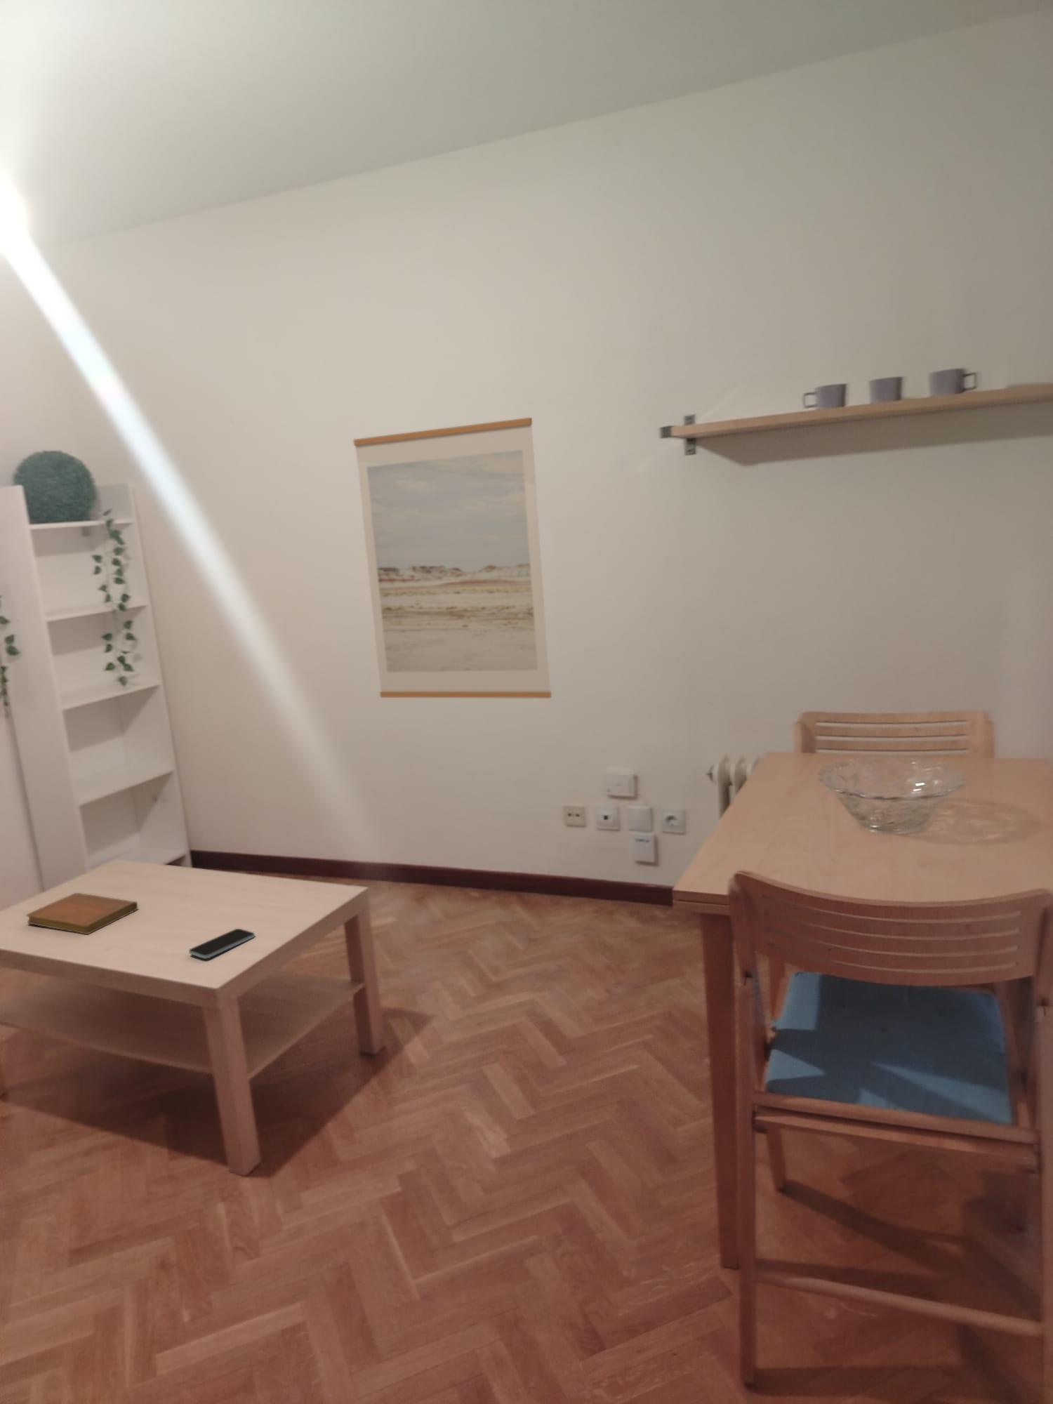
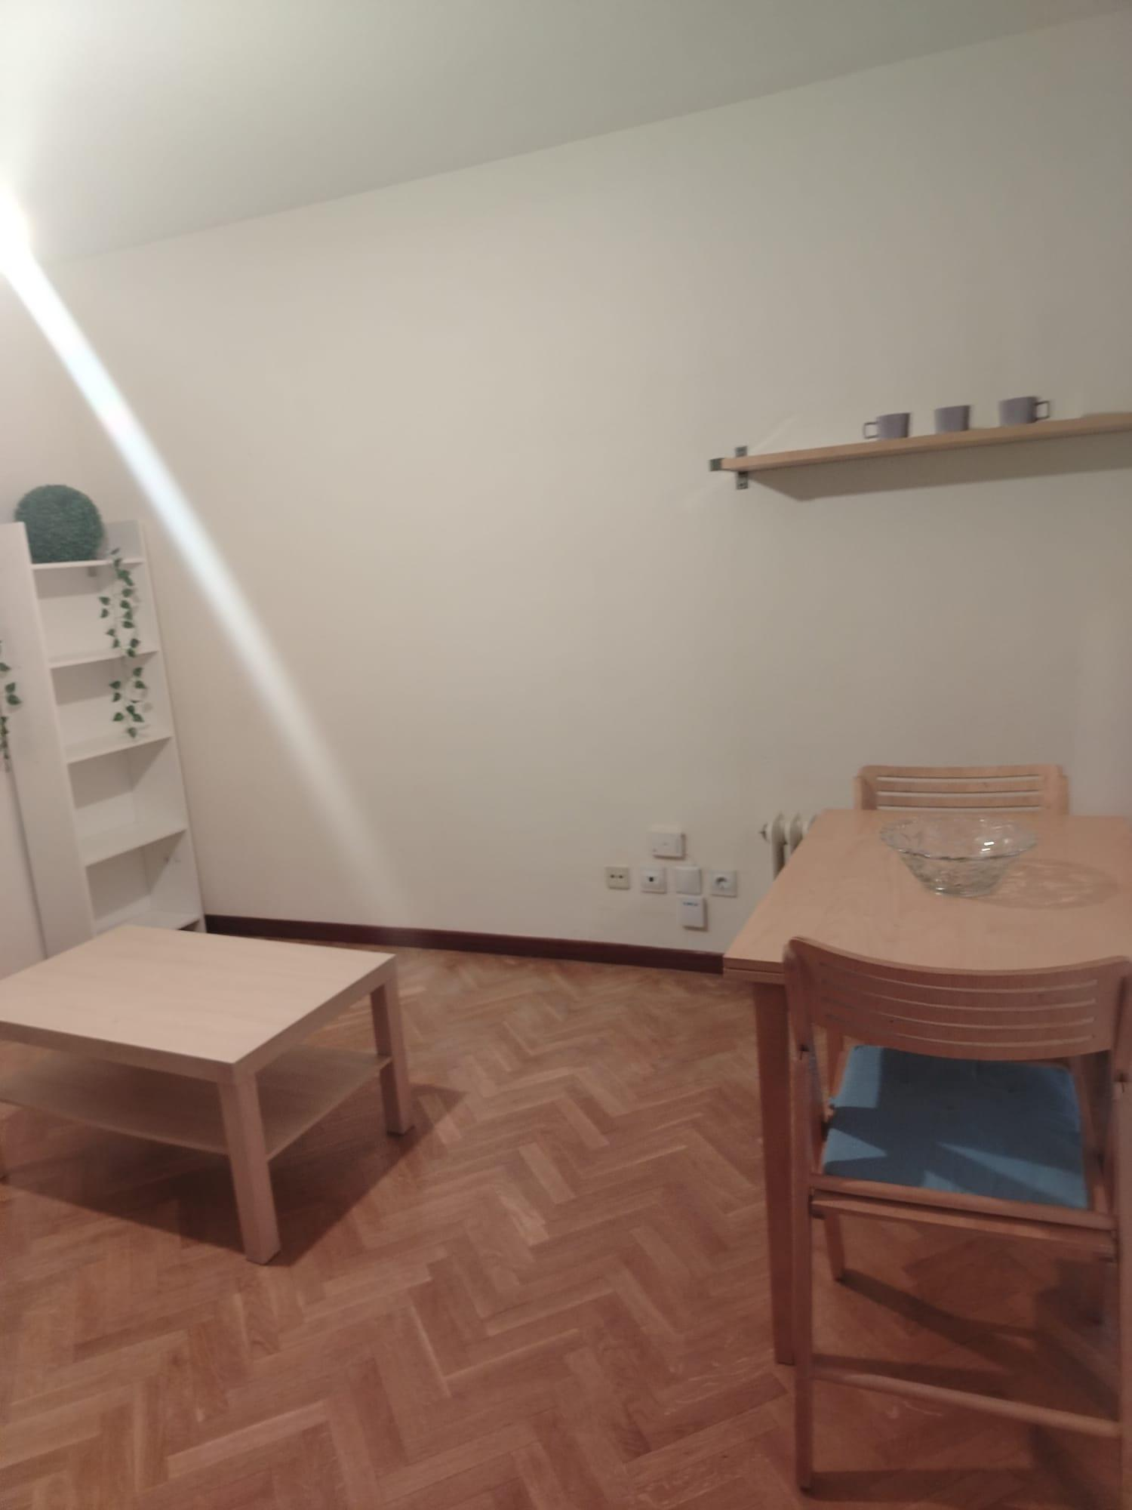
- smartphone (222, 943)
- wall art (450, 566)
- notebook (82, 912)
